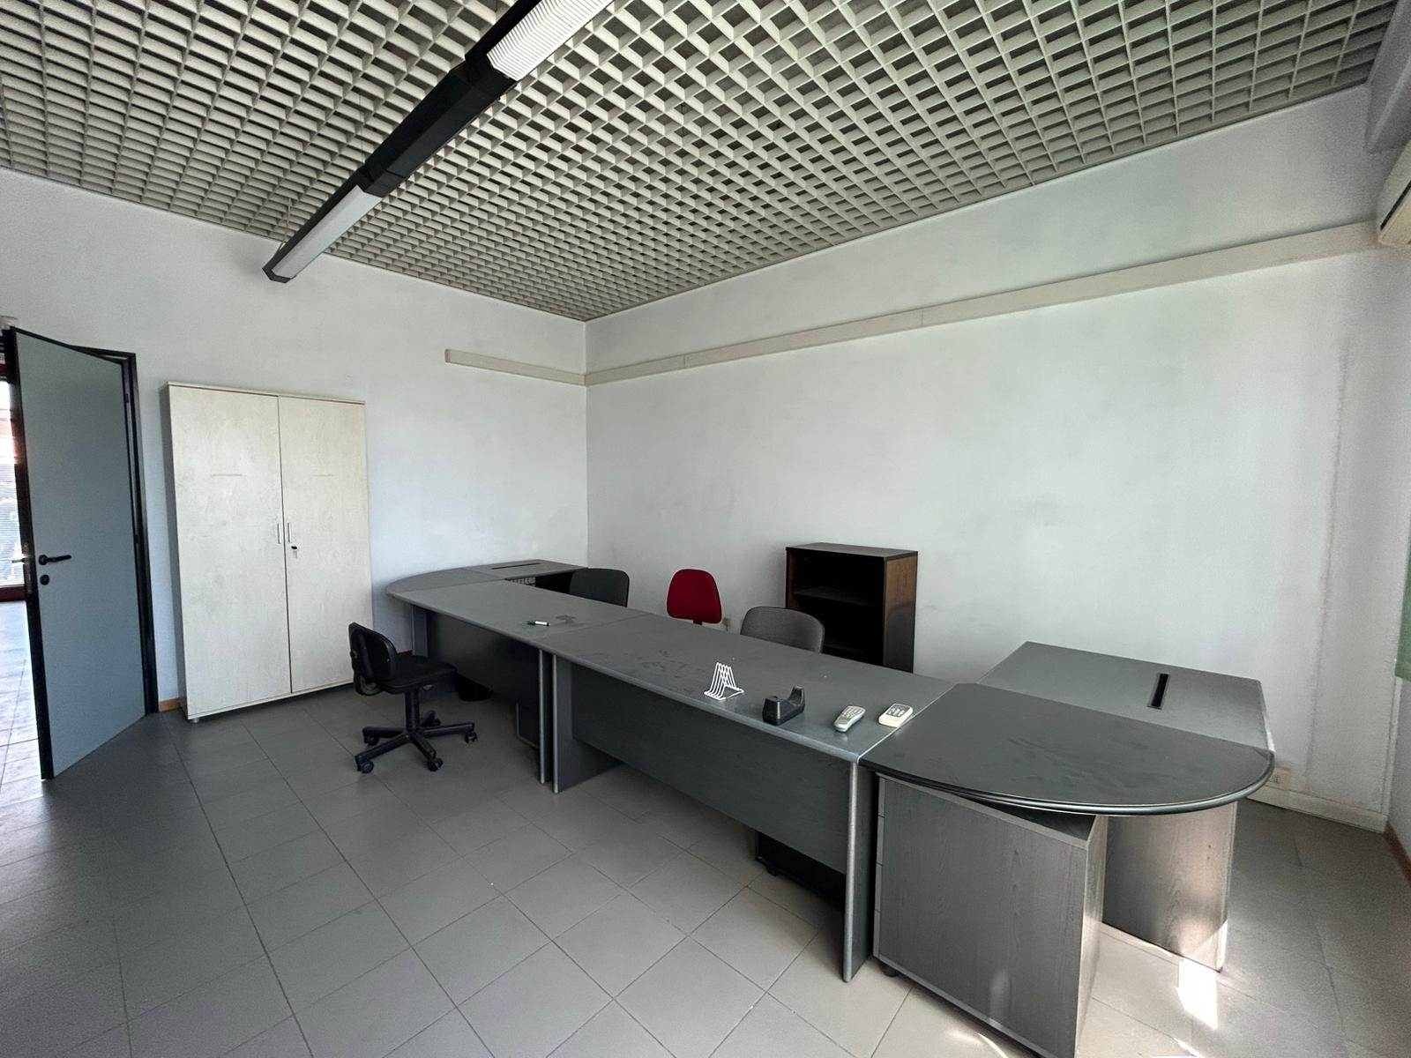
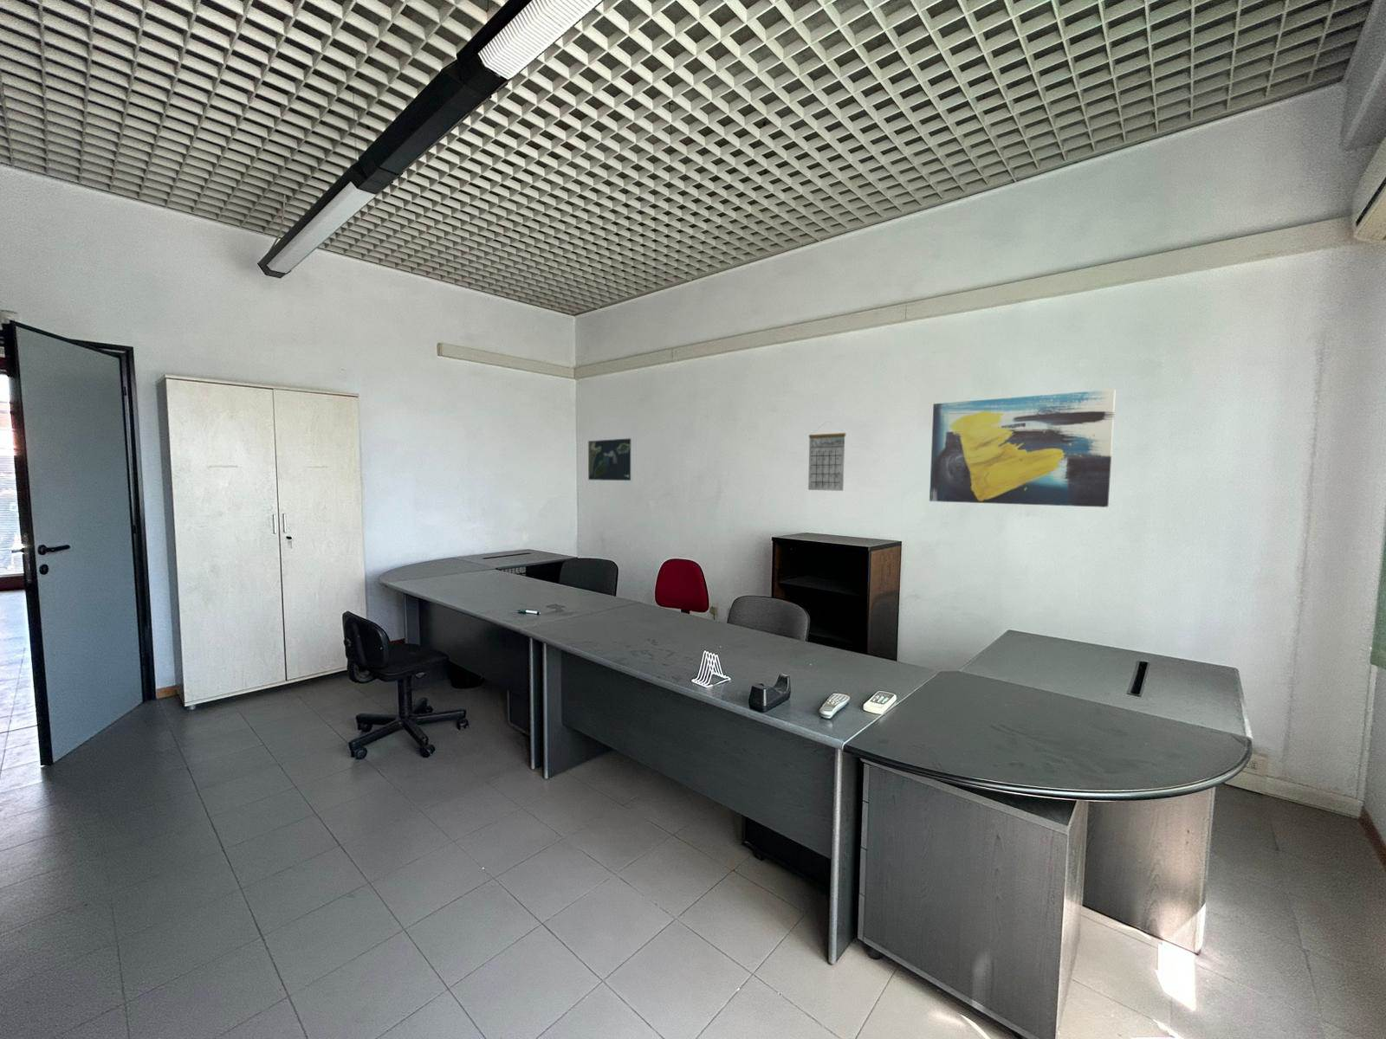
+ calendar (826, 455)
+ wall art (1014, 451)
+ map (609, 459)
